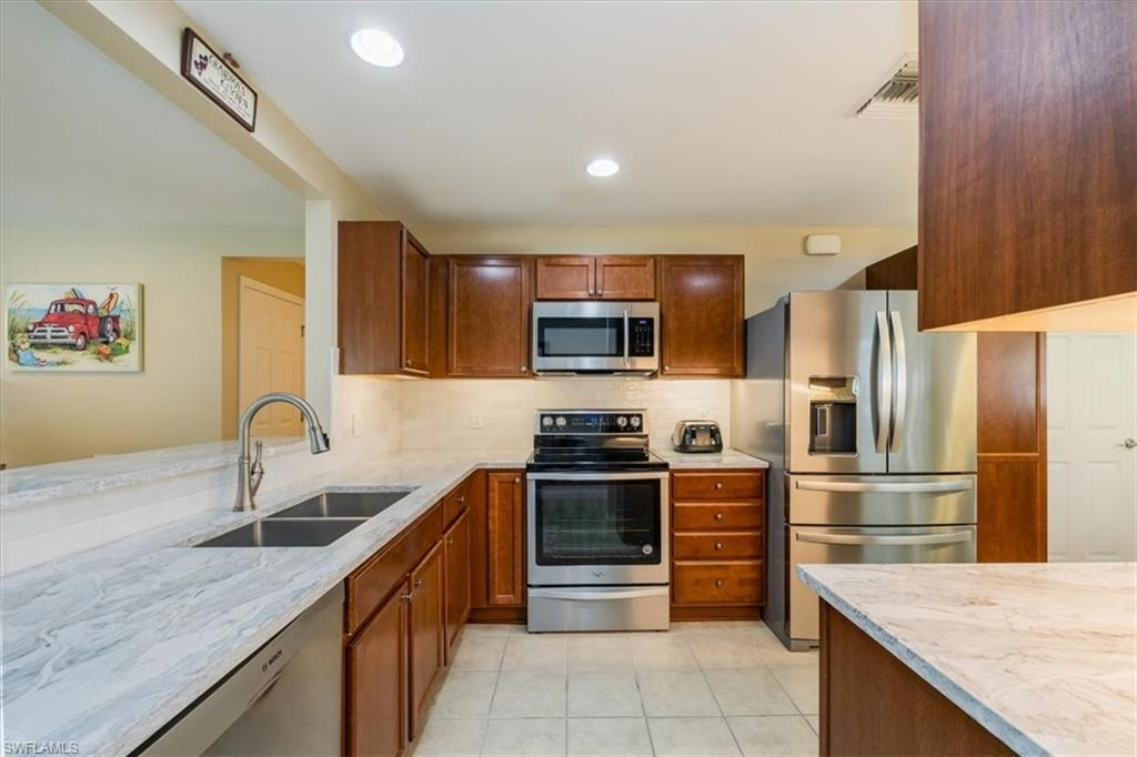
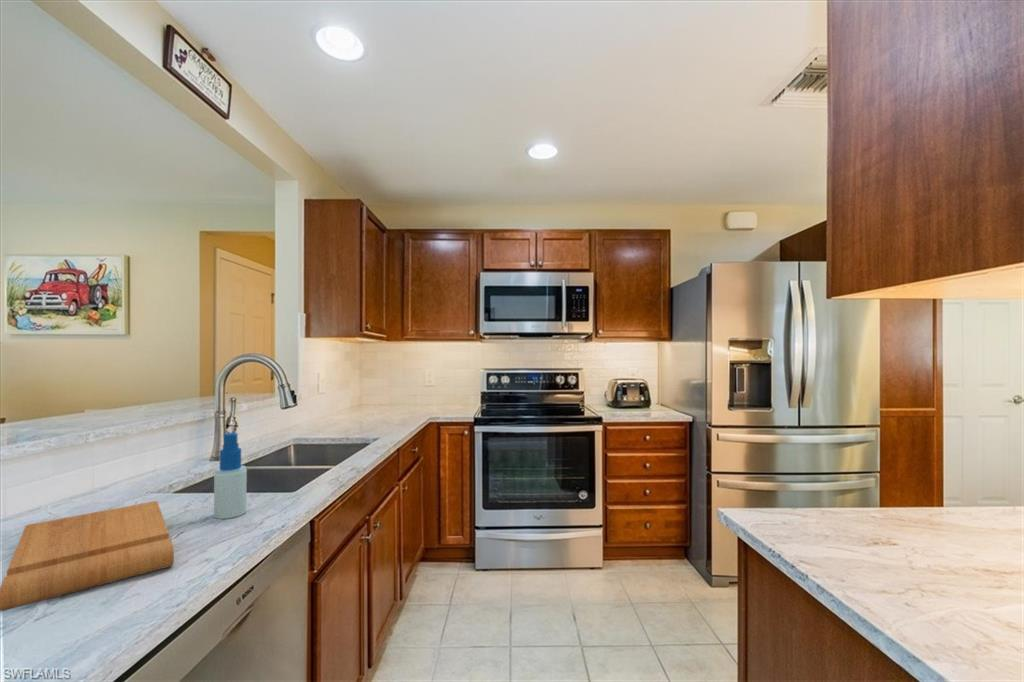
+ cutting board (95, 544)
+ spray bottle (230, 473)
